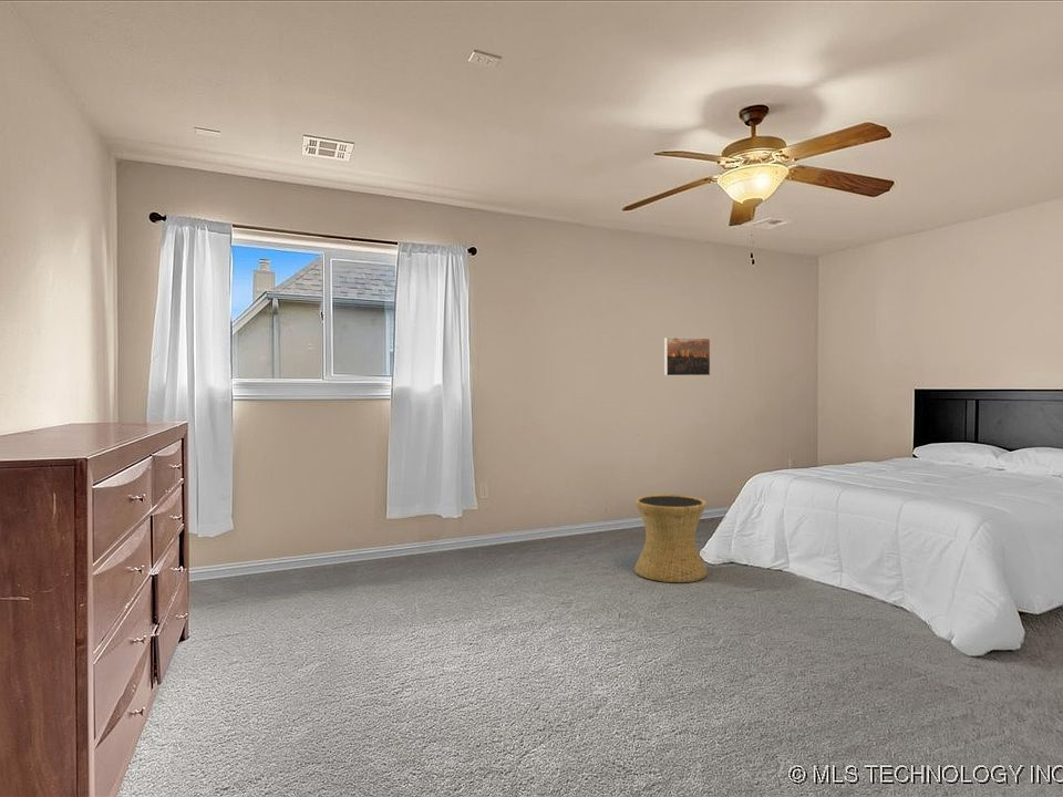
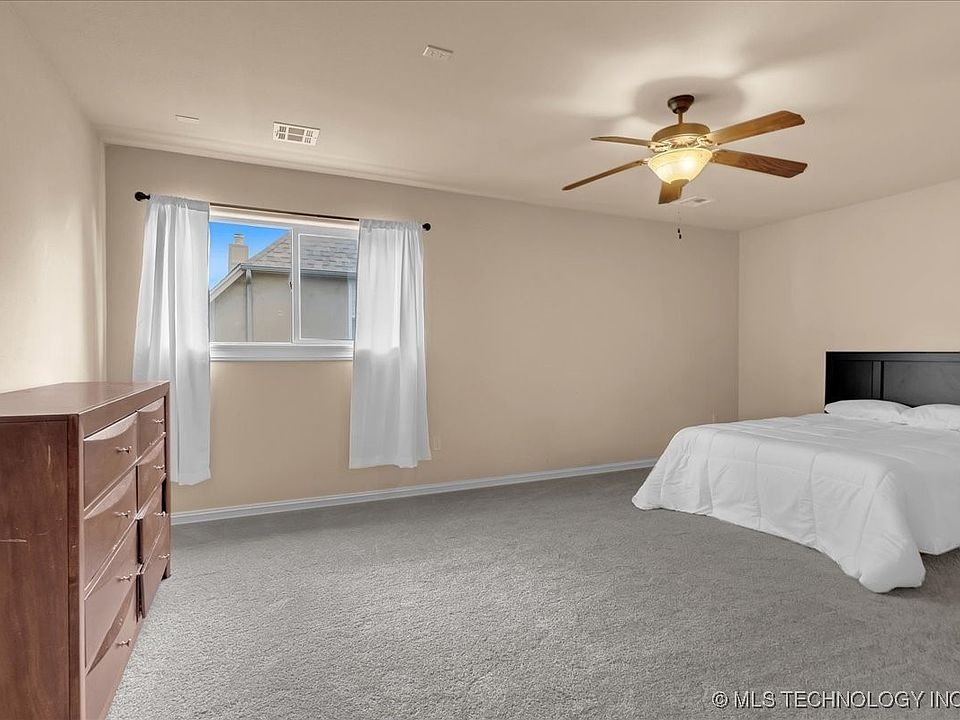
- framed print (687, 356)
- side table (670, 536)
